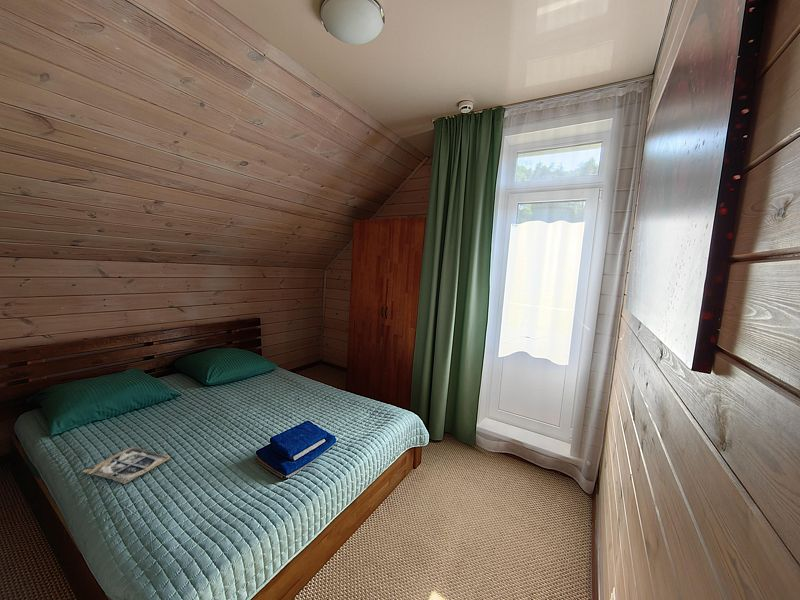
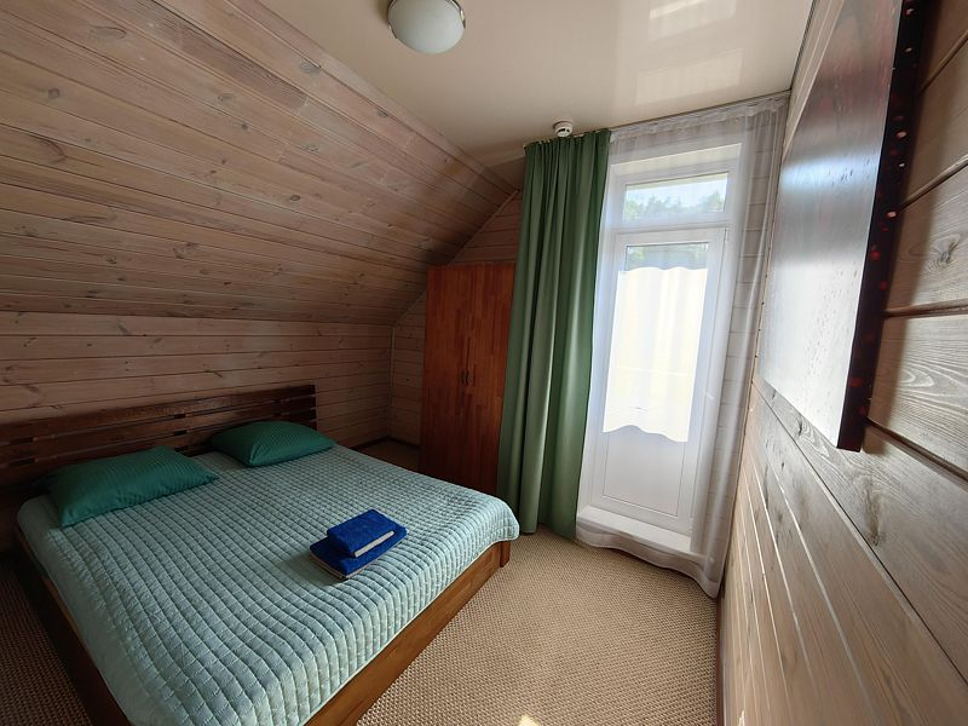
- magazine (128, 464)
